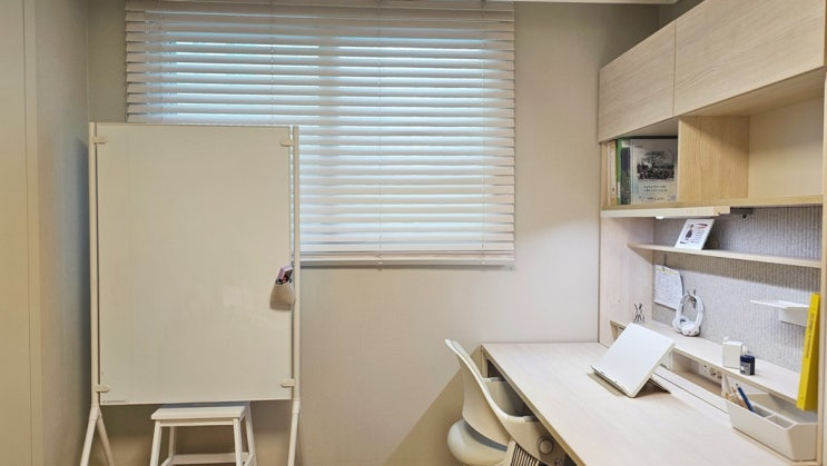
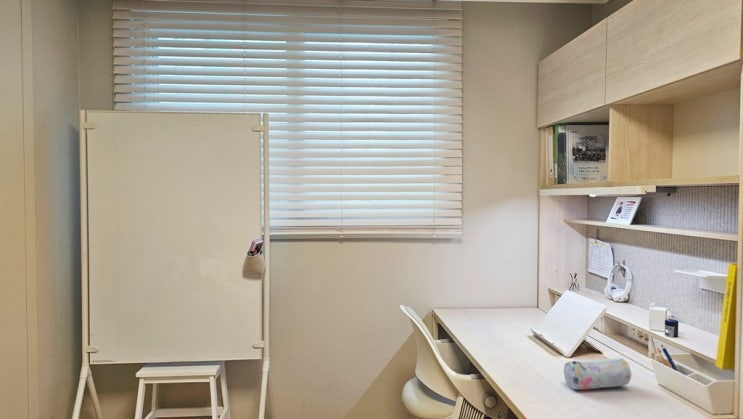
+ pencil case (596, 372)
